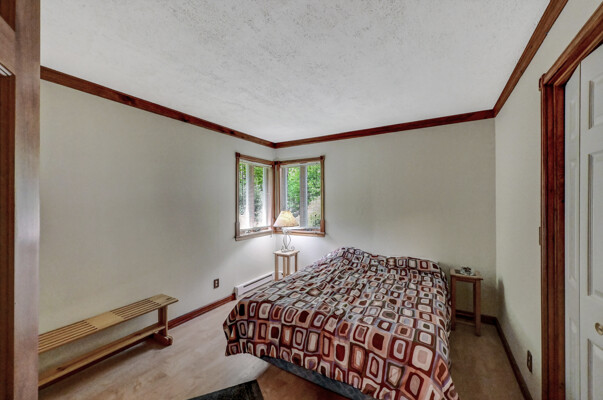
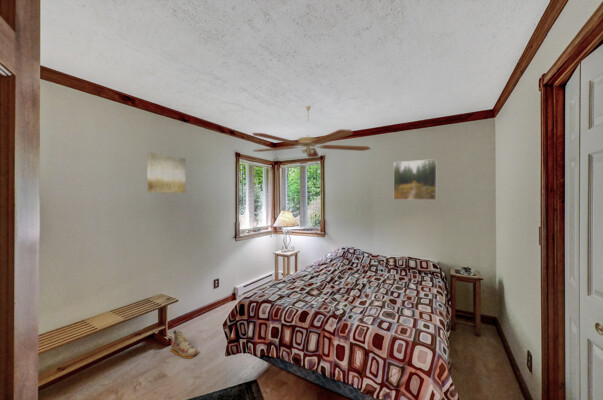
+ wall art (167, 174)
+ ceiling fan (310, 137)
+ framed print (414, 180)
+ shoe (183, 341)
